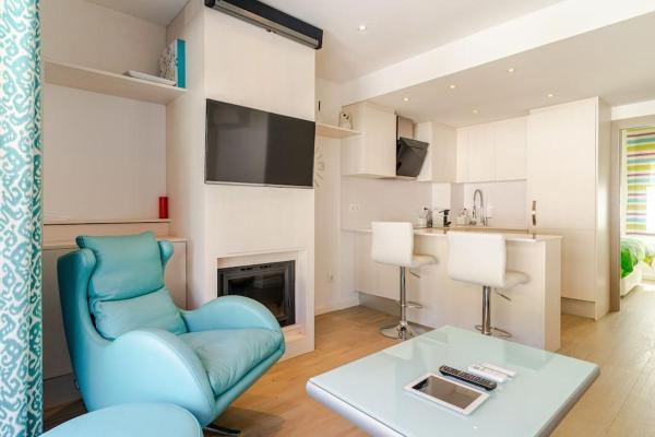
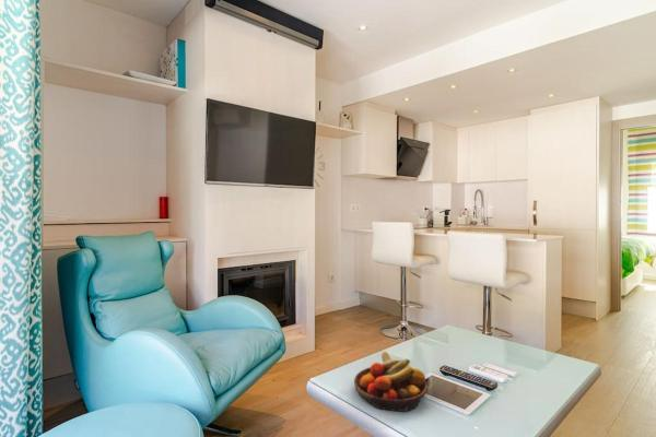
+ fruit bowl (389, 377)
